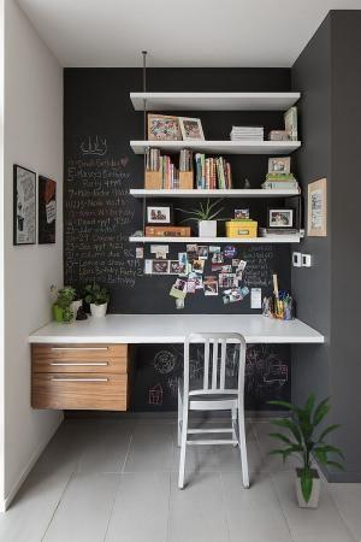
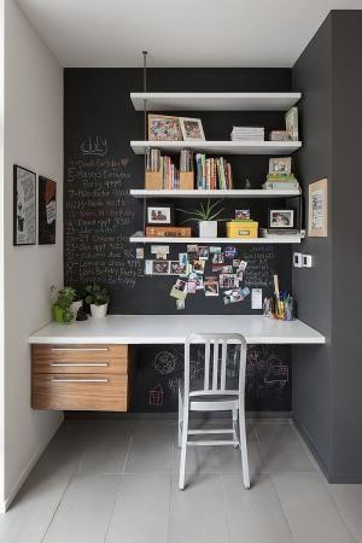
- indoor plant (304, 448)
